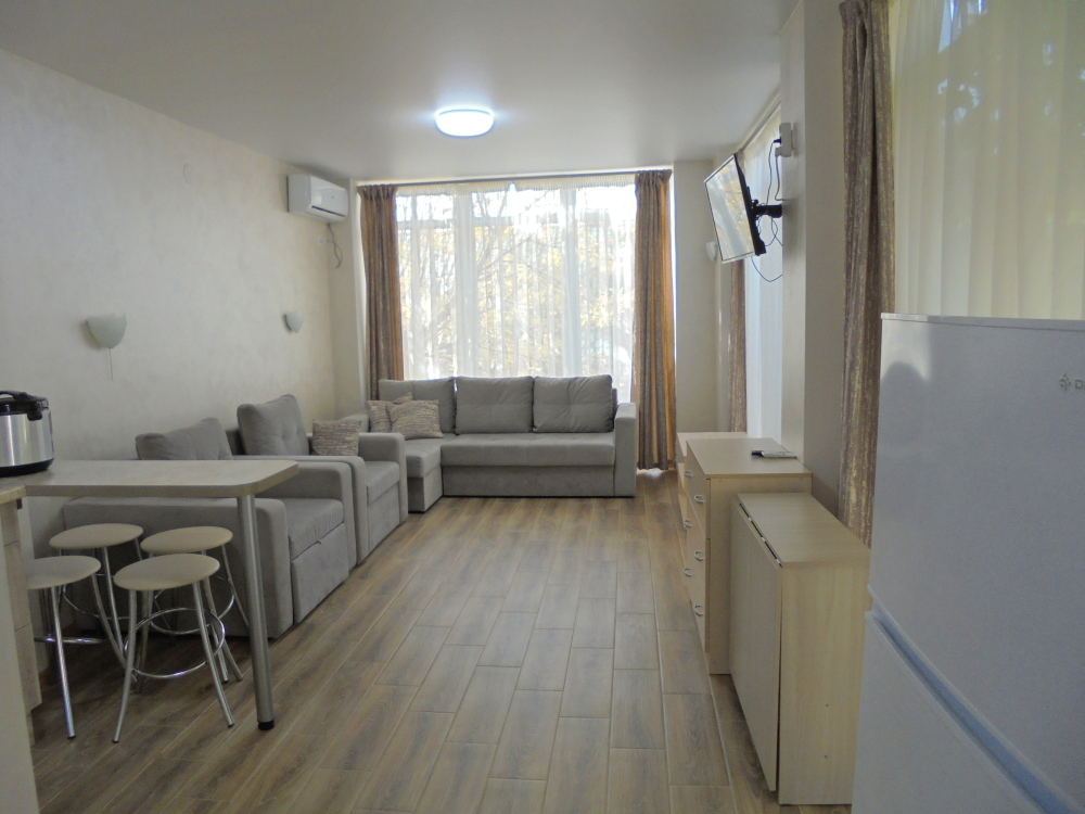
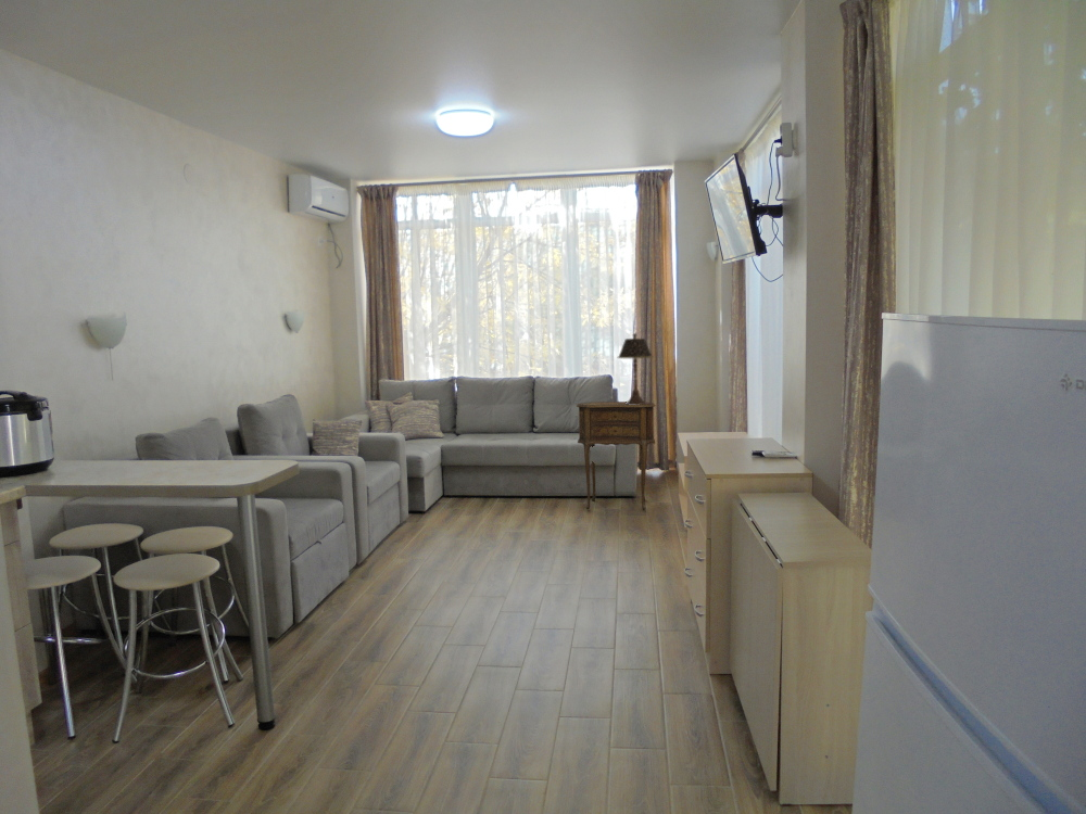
+ table lamp (635, 368)
+ side table (616, 444)
